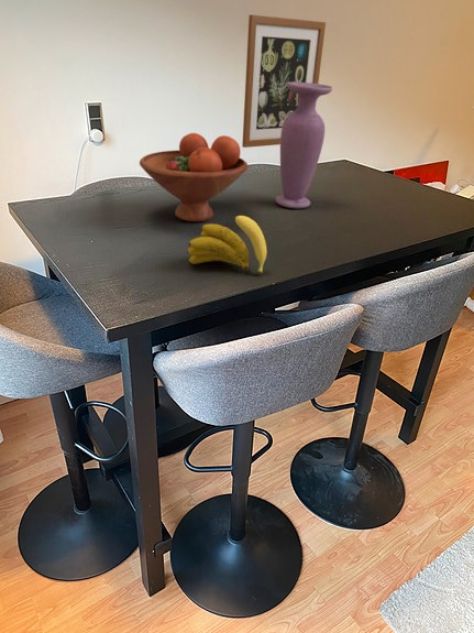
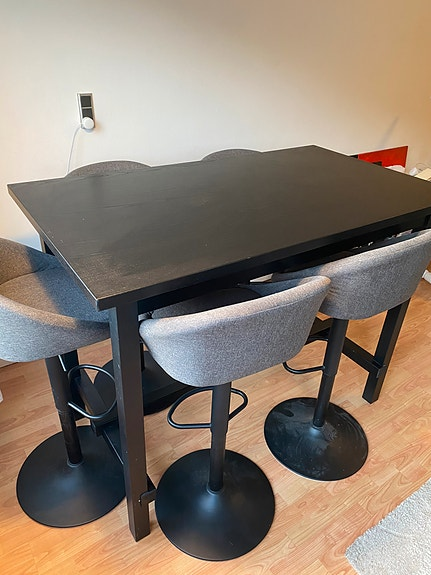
- fruit bowl (194, 178)
- wall art (283, 85)
- banana (223, 239)
- vase (301, 148)
